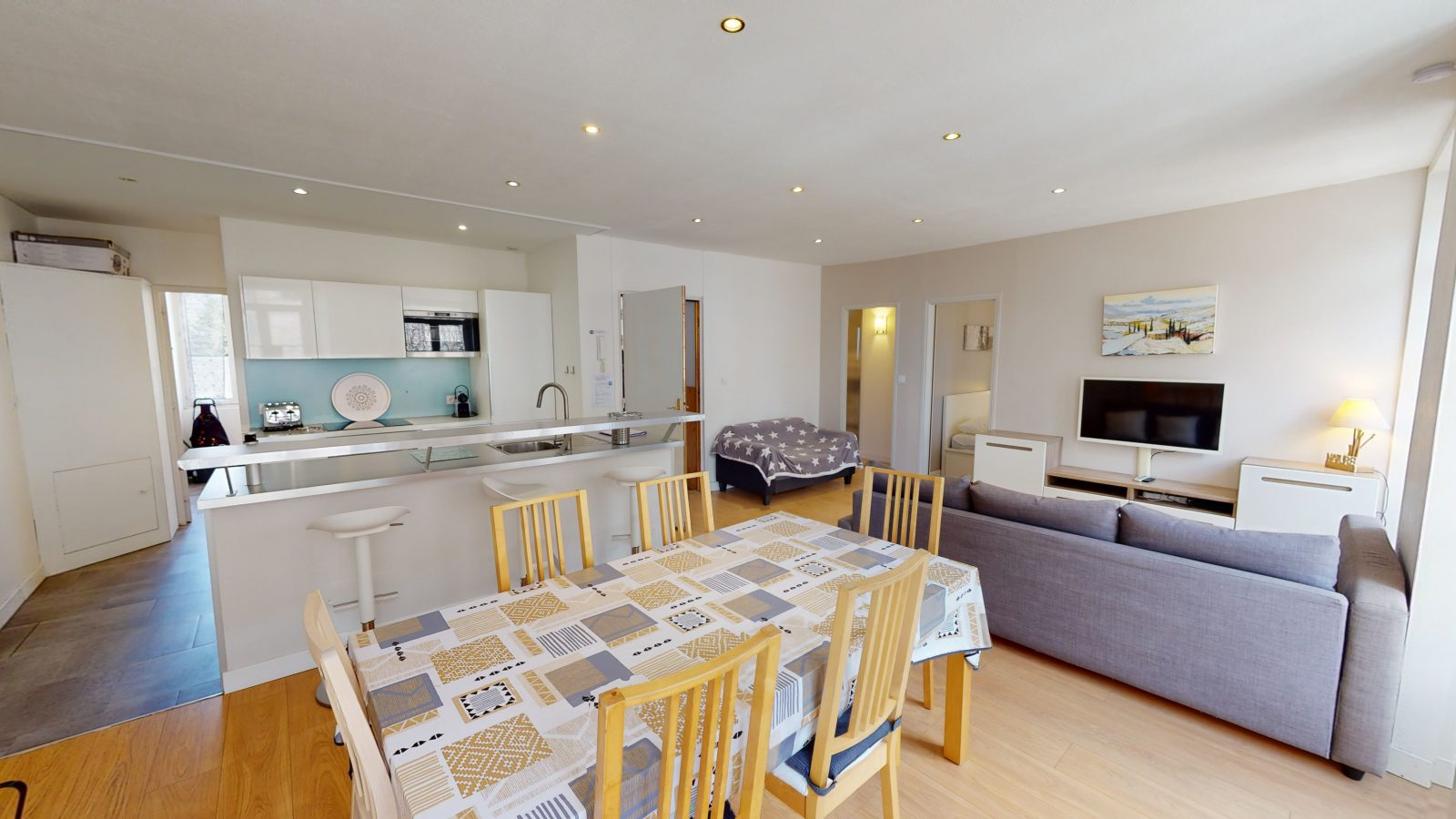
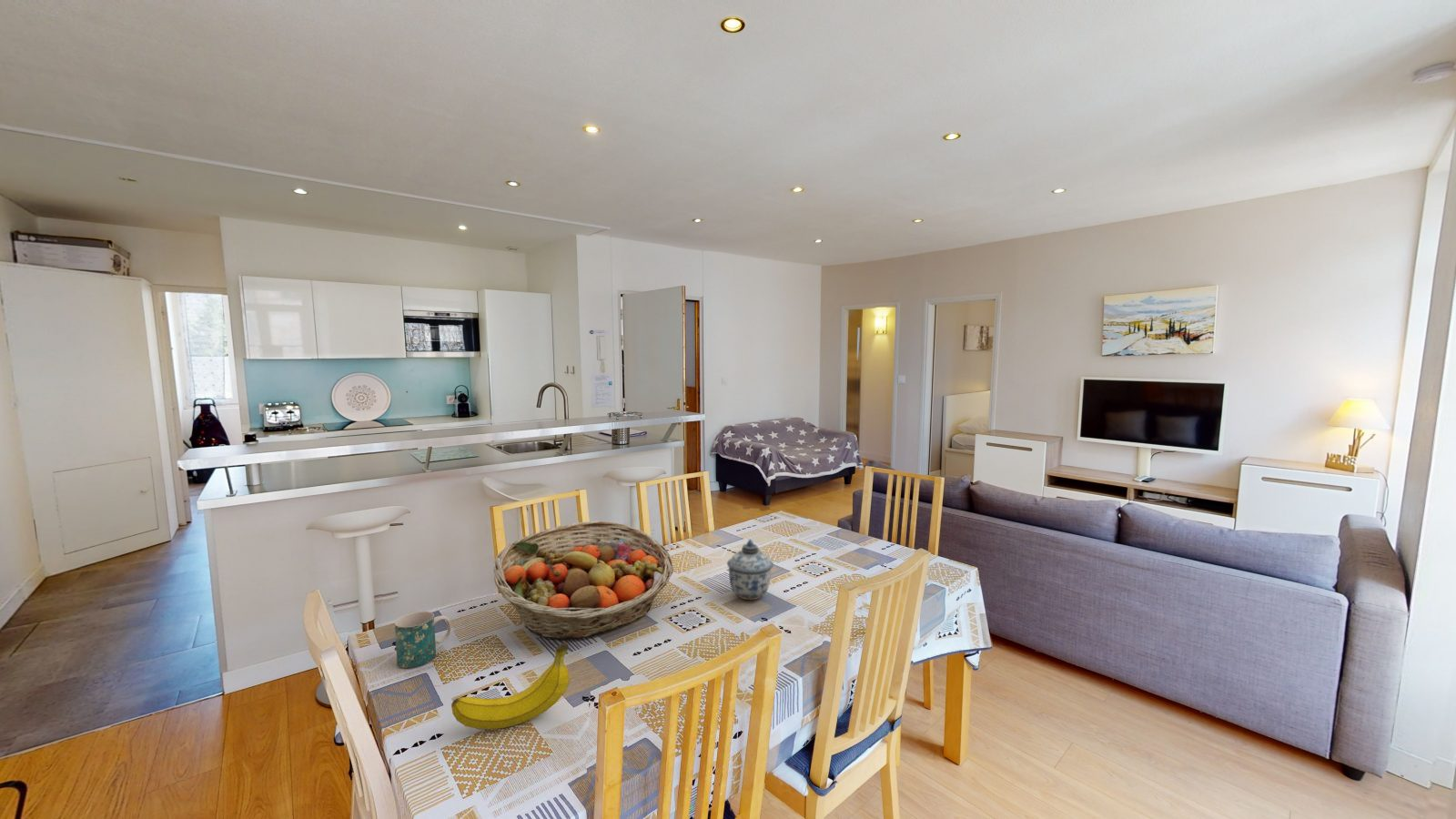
+ lidded jar (750, 567)
+ fruit basket (587, 575)
+ fruit (514, 694)
+ mug (424, 636)
